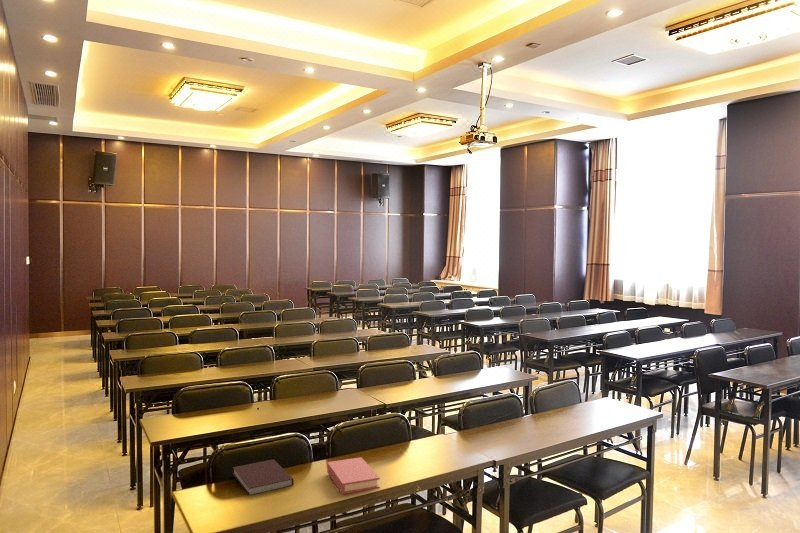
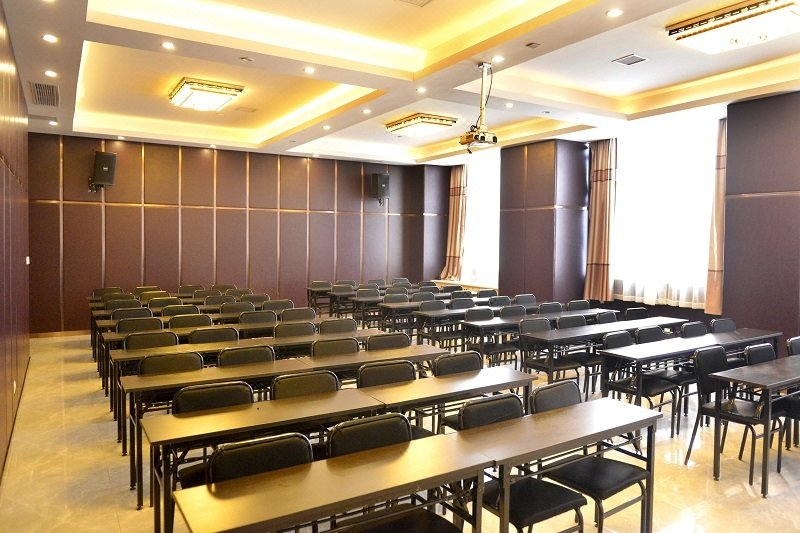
- book (352, 474)
- notebook (262, 476)
